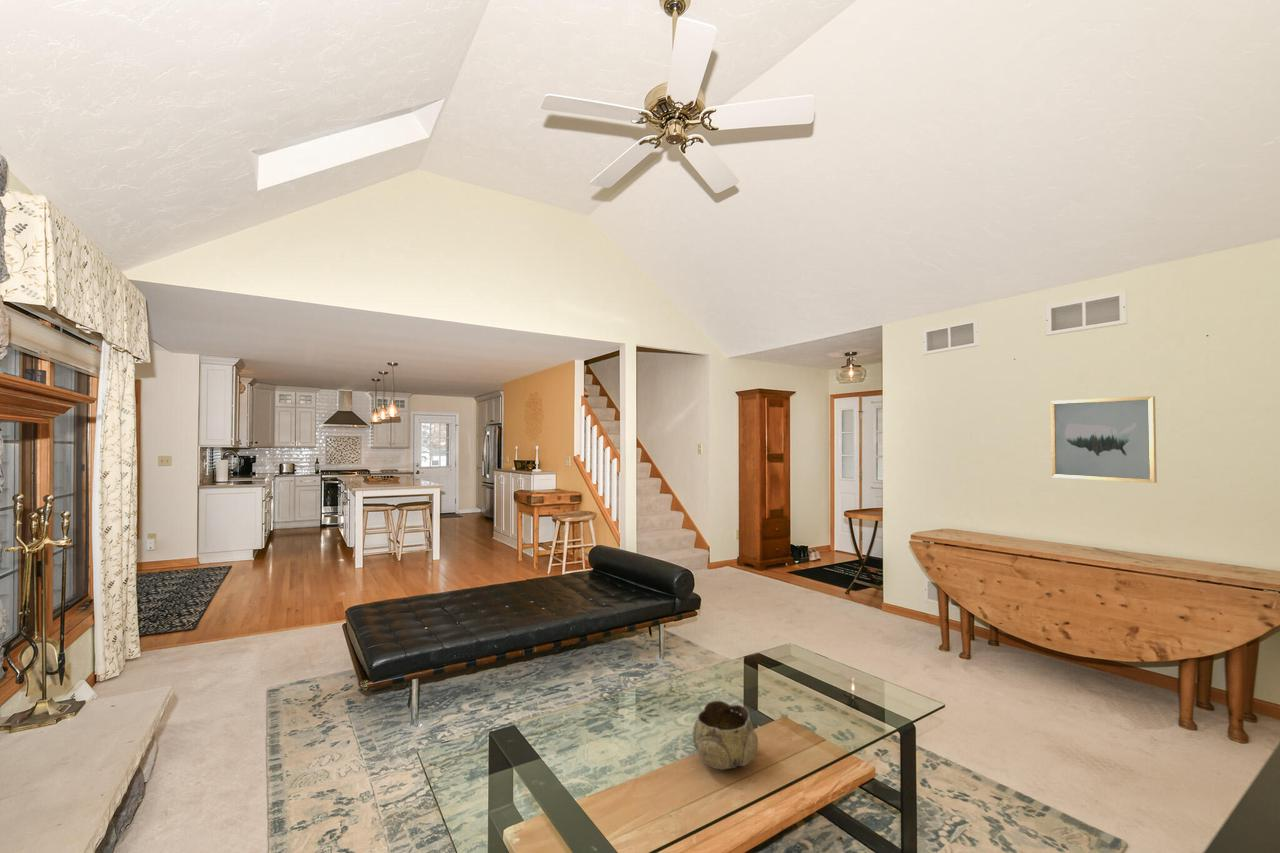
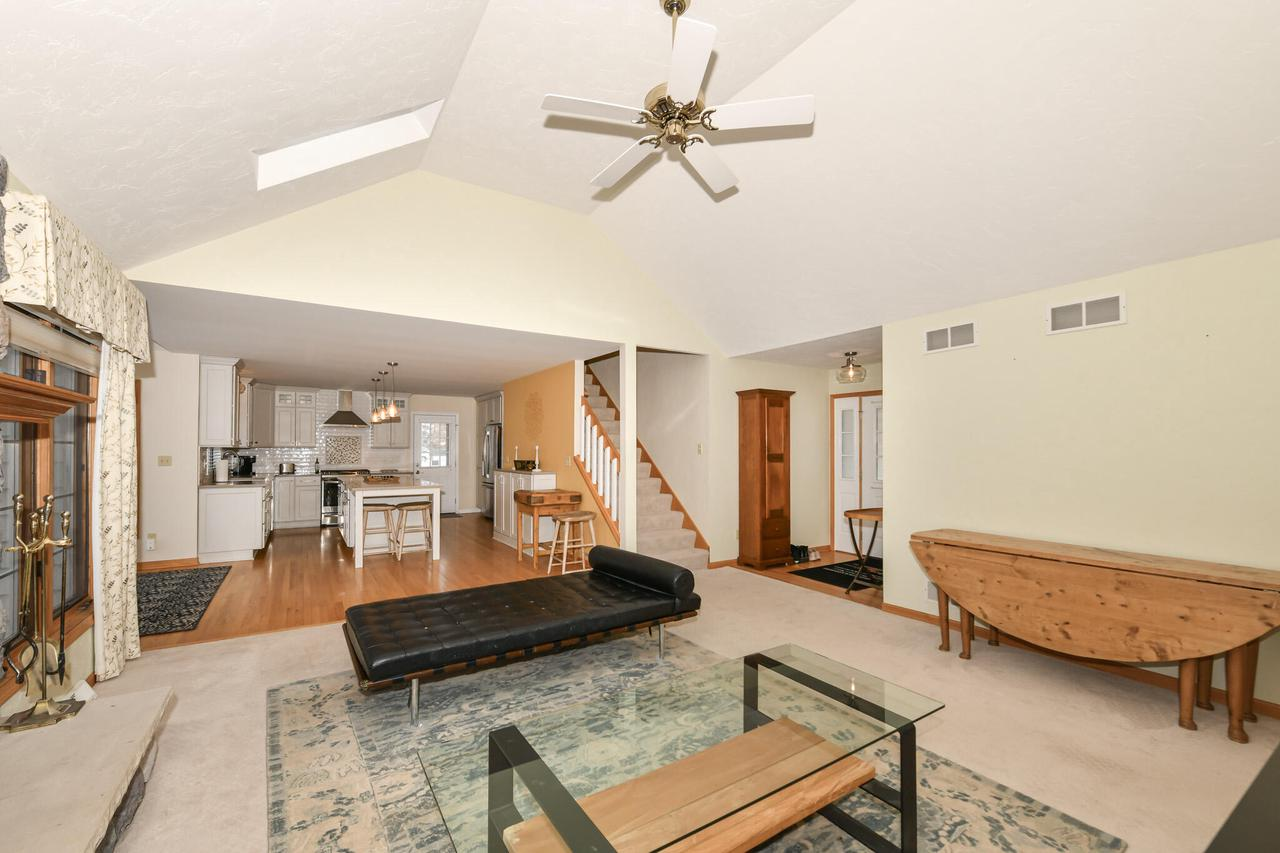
- decorative bowl (724, 737)
- wall art (1100, 439)
